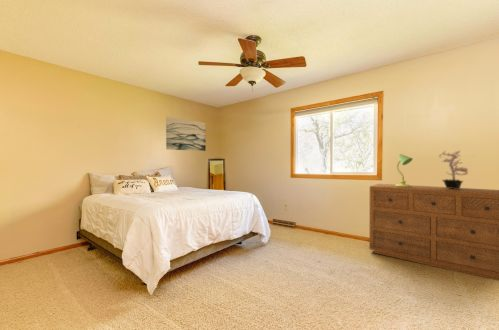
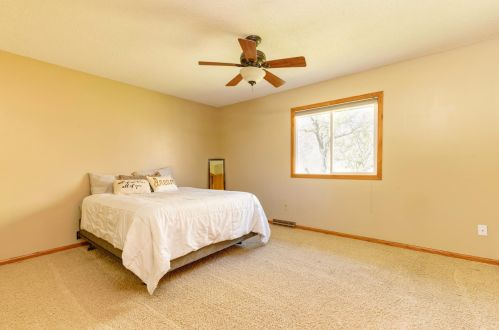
- wall art (187, 135)
- table lamp (400, 171)
- potted plant (452, 168)
- dresser (434, 224)
